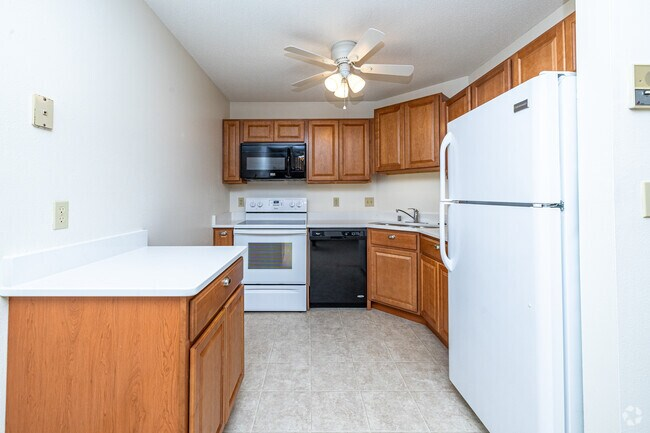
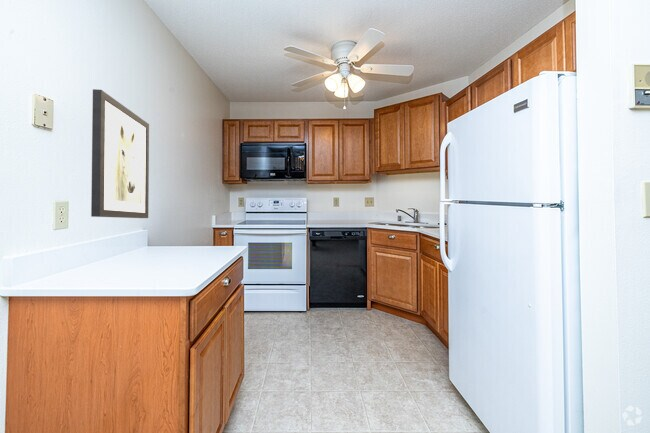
+ wall art (124, 163)
